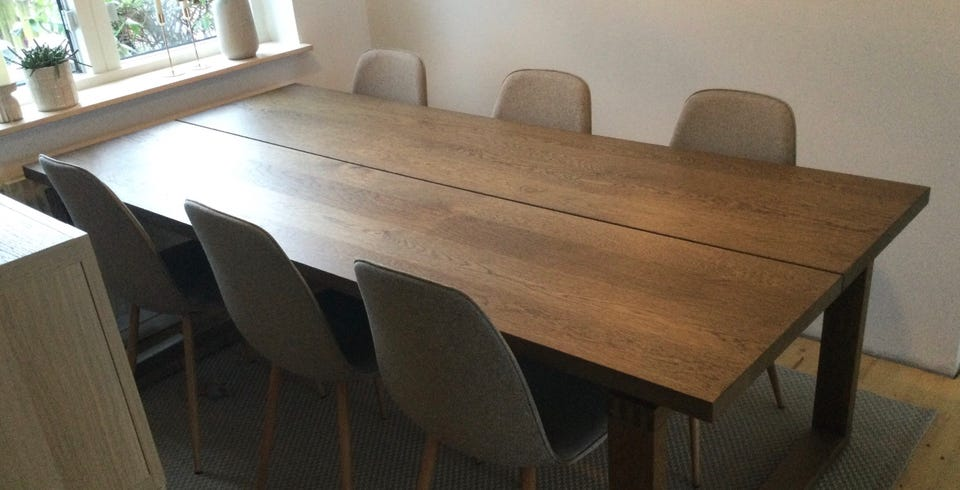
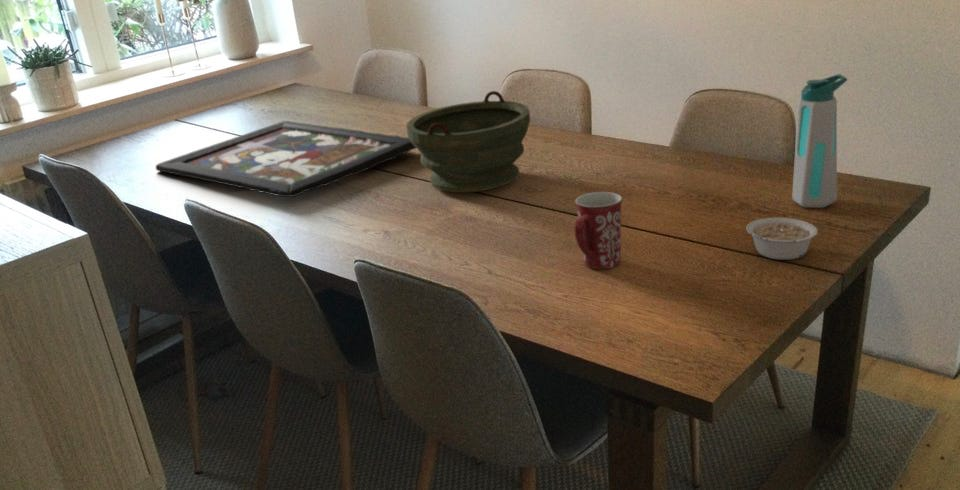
+ legume (783, 238)
+ mug (595, 233)
+ bowl (471, 144)
+ water bottle (819, 141)
+ board game (285, 156)
